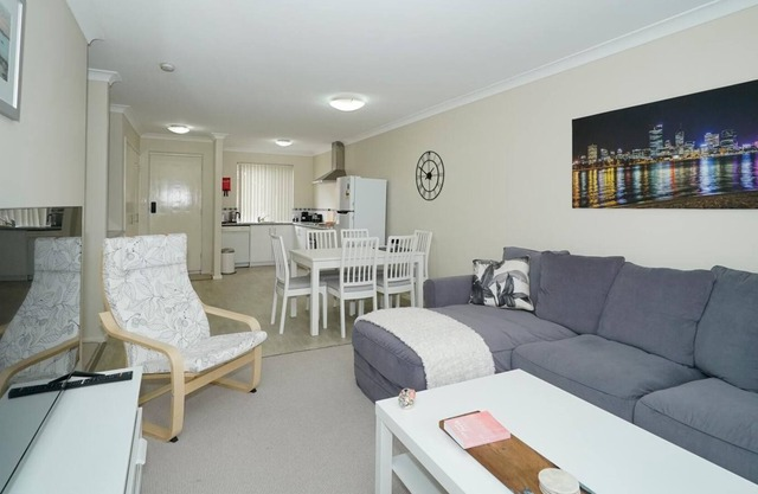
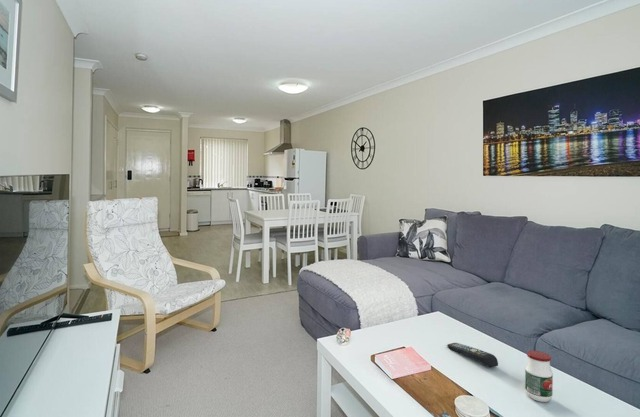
+ jar (538, 376)
+ remote control (471, 352)
